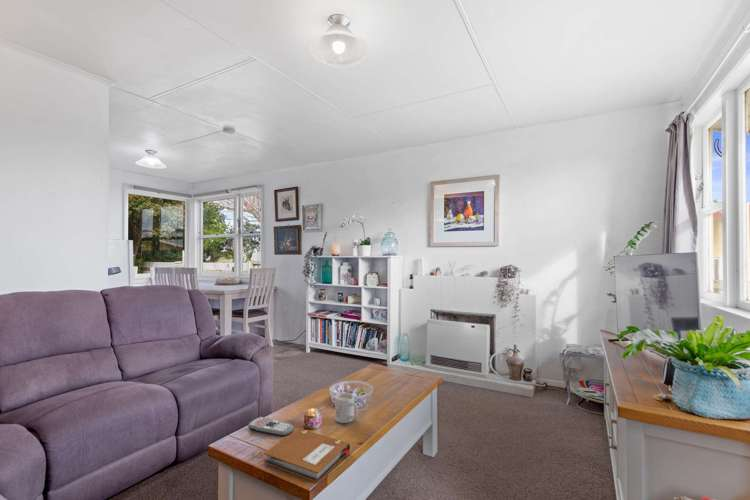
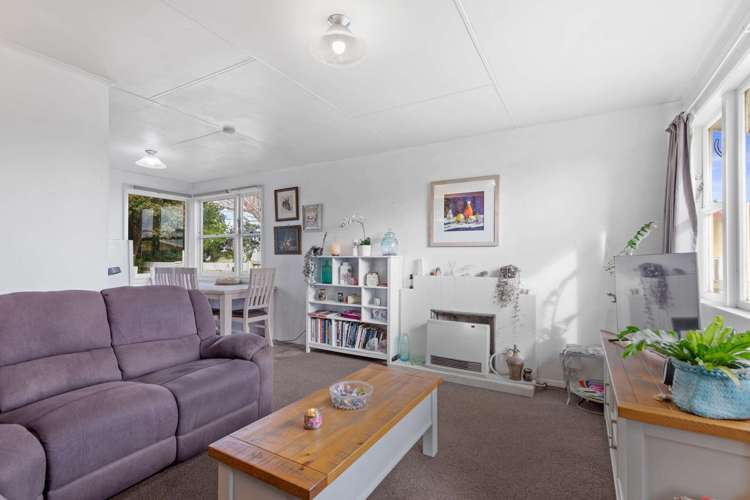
- notebook (309, 452)
- mug (347, 408)
- remote control (271, 426)
